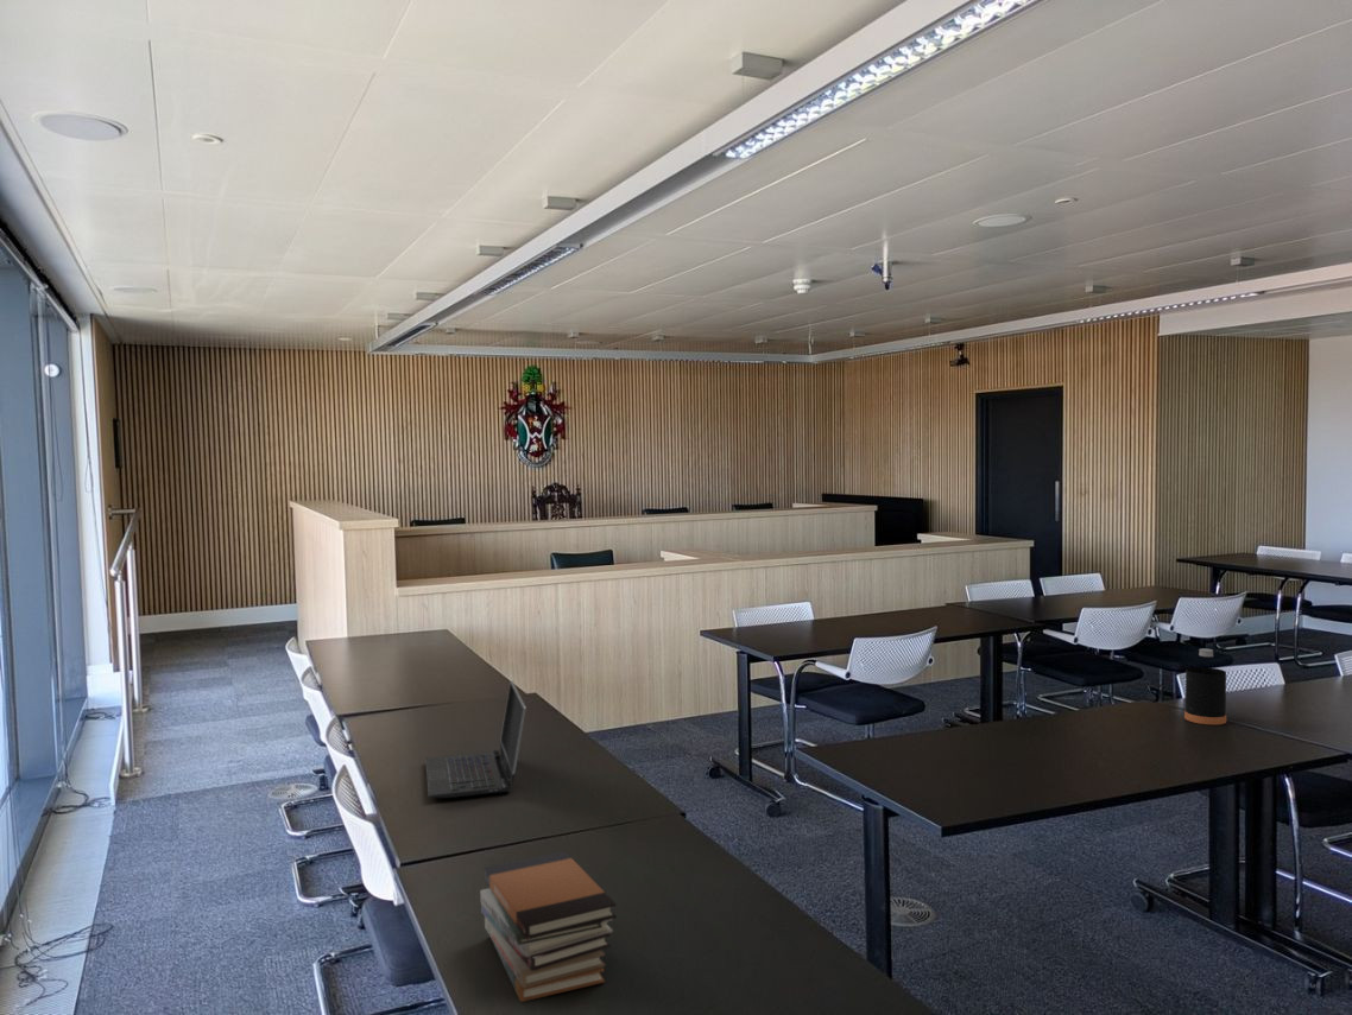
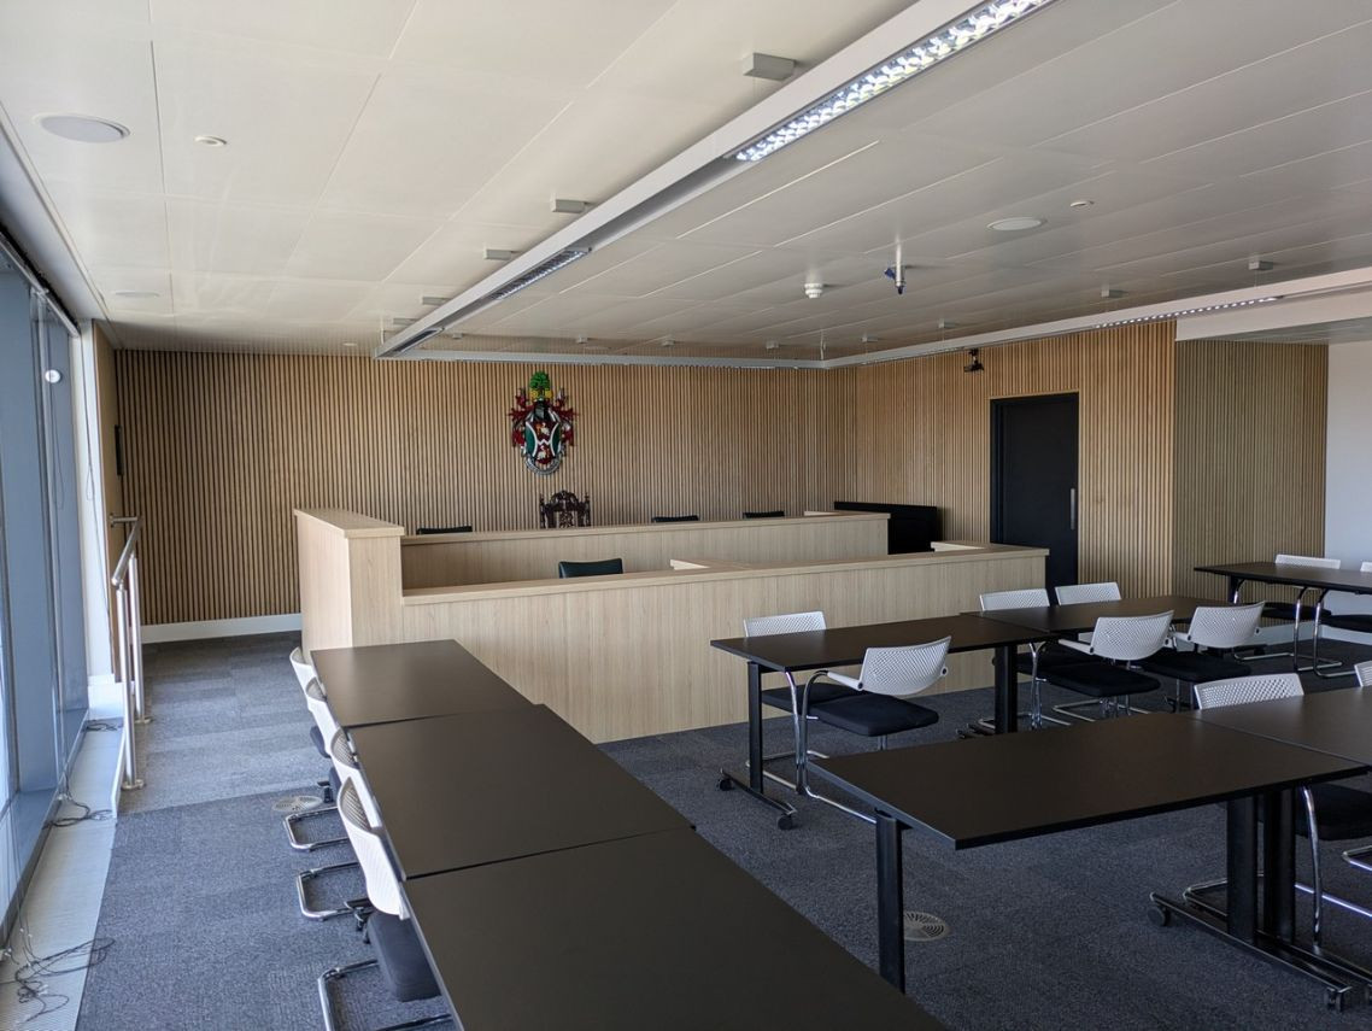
- bottle (1205, 684)
- book stack (544, 920)
- laptop computer (478, 753)
